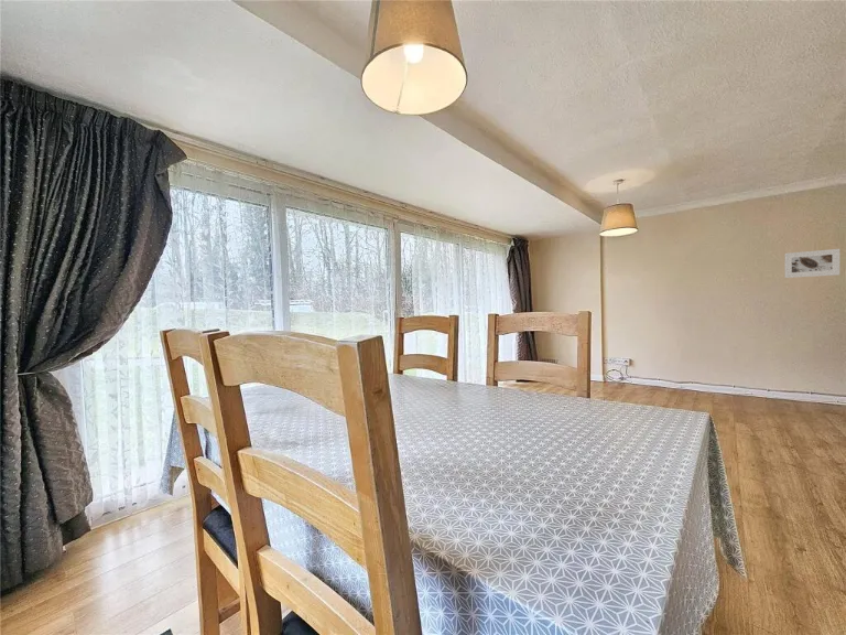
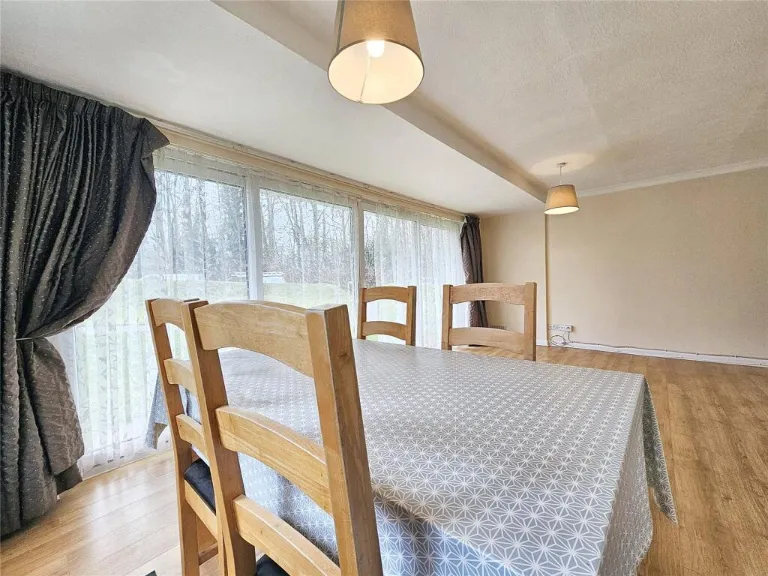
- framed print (811, 263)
